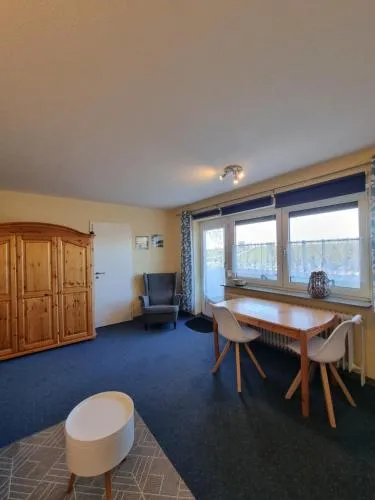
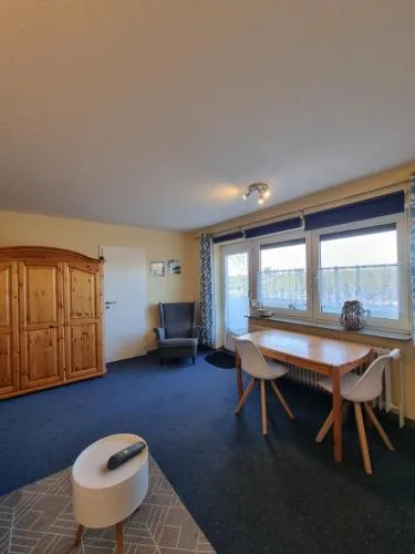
+ remote control (127, 453)
